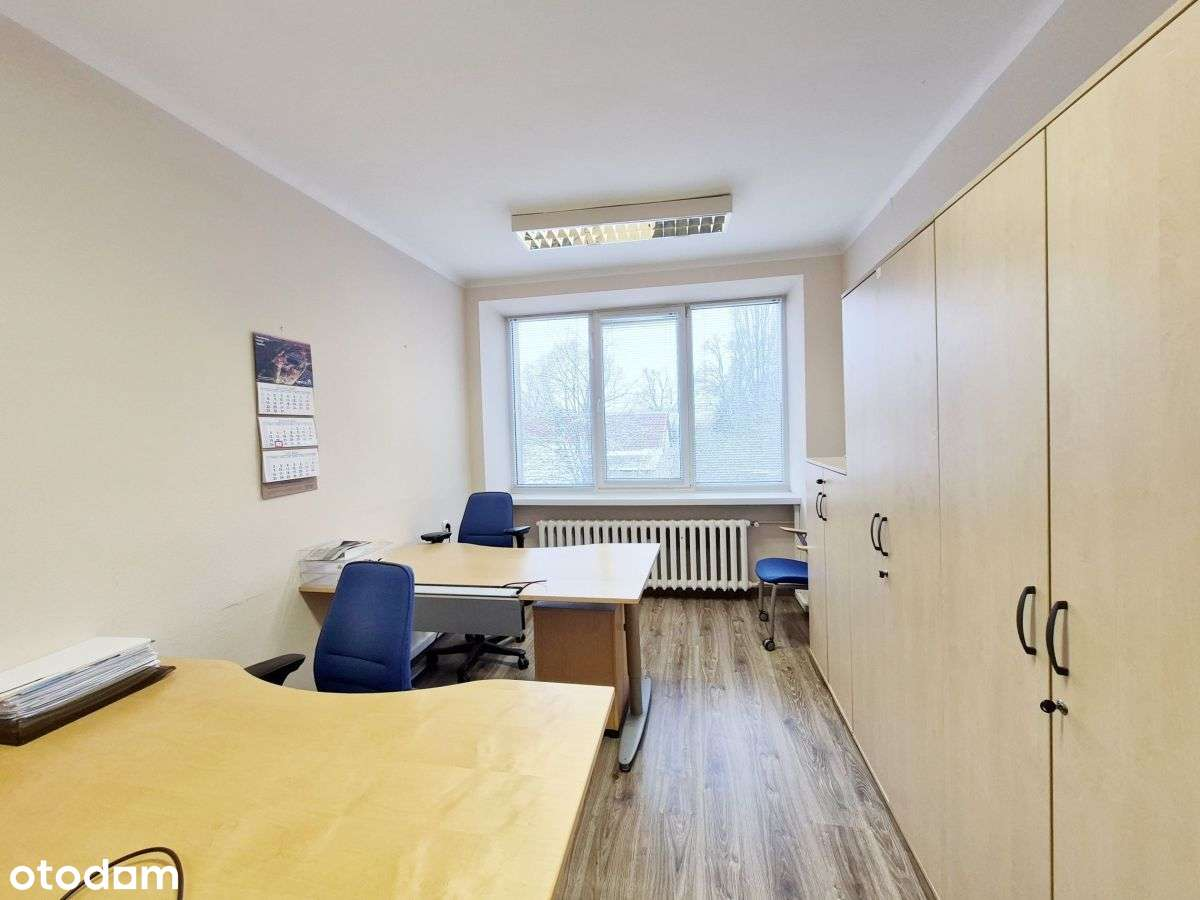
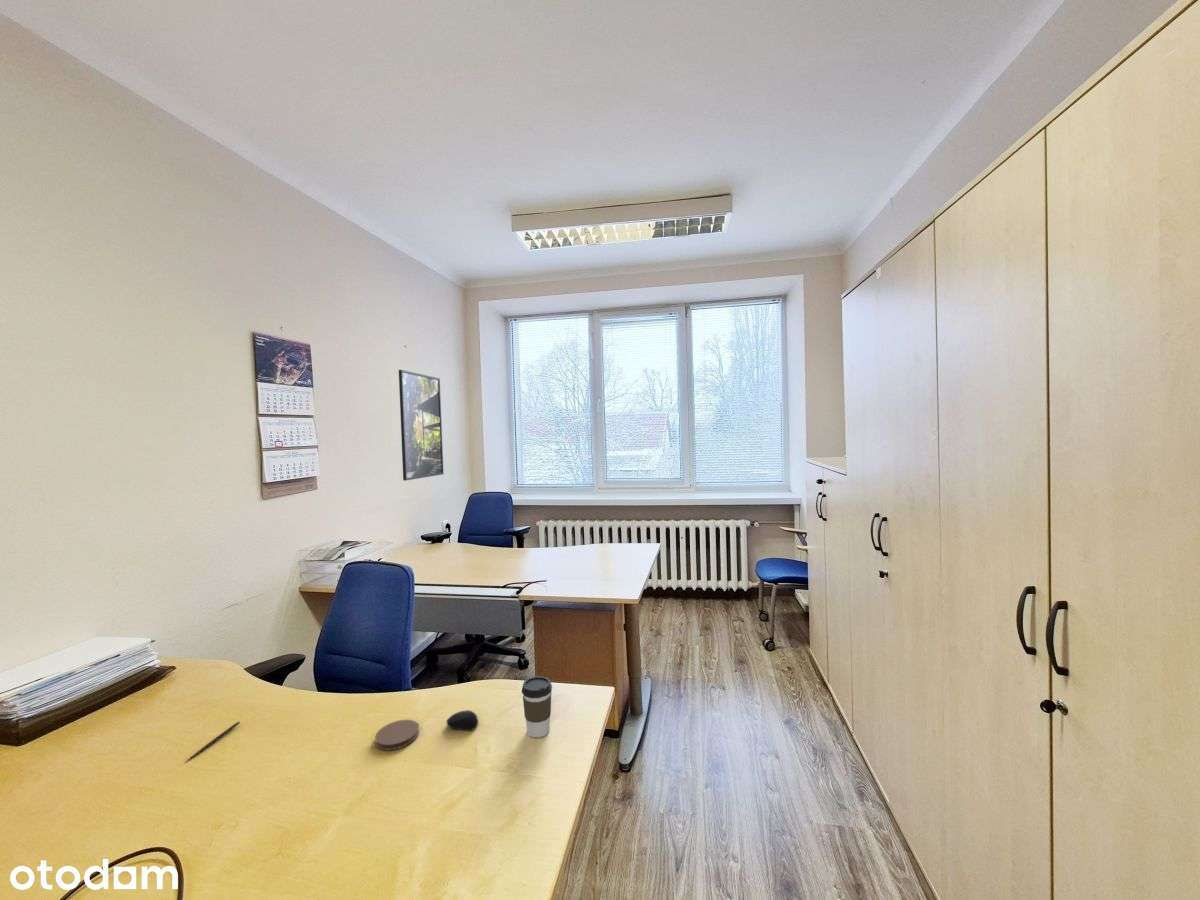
+ coffee cup (537, 706)
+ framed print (422, 426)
+ coaster (397, 734)
+ computer mouse (462, 719)
+ pen (213, 740)
